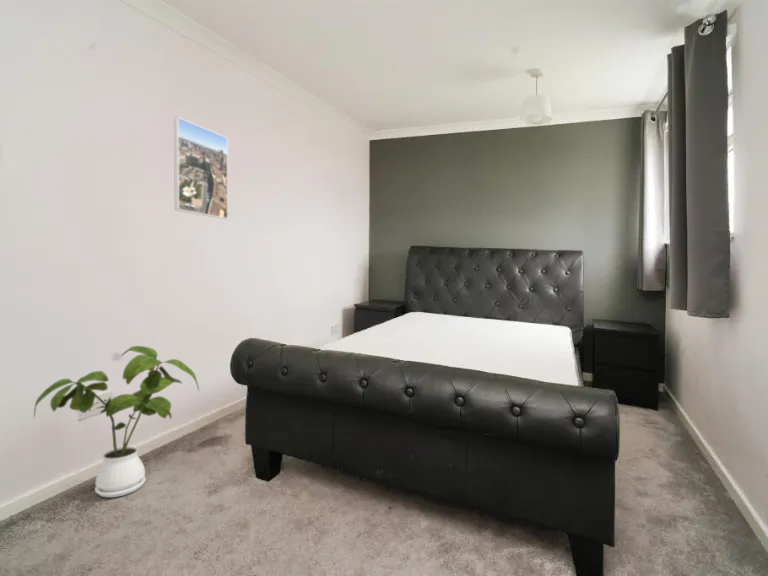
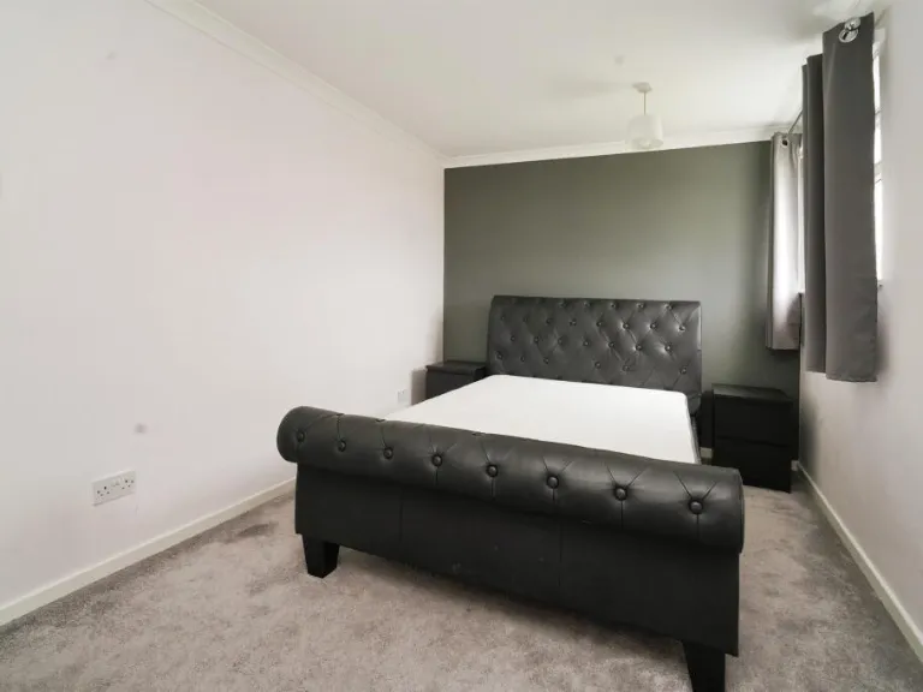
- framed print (202, 171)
- house plant (139, 417)
